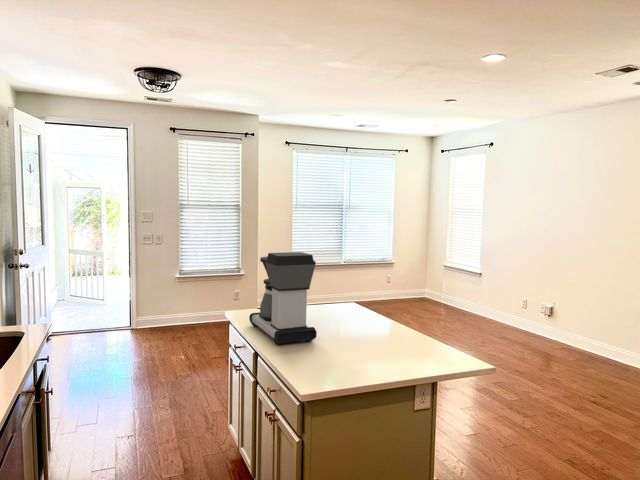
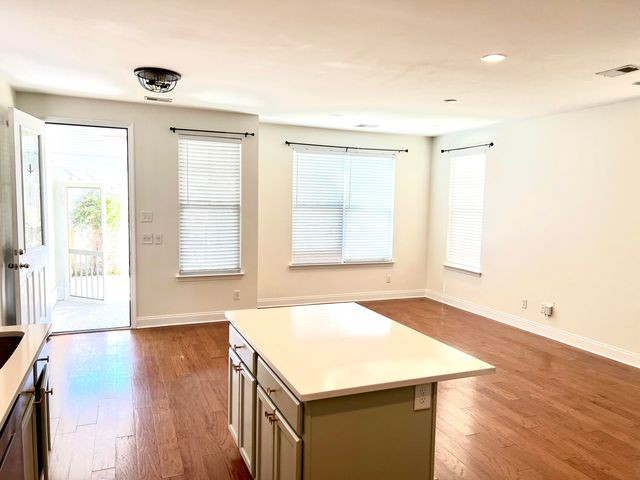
- coffee maker (281, 292)
